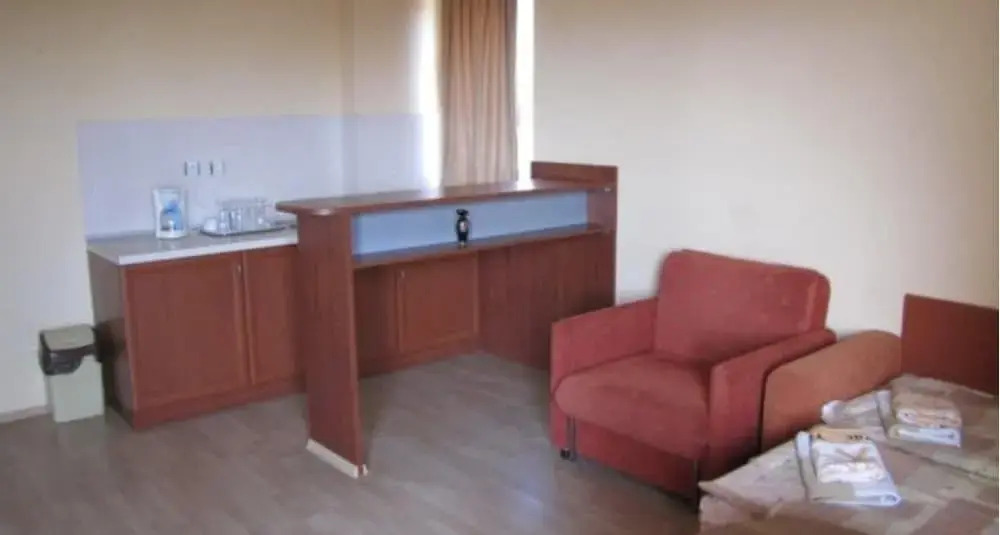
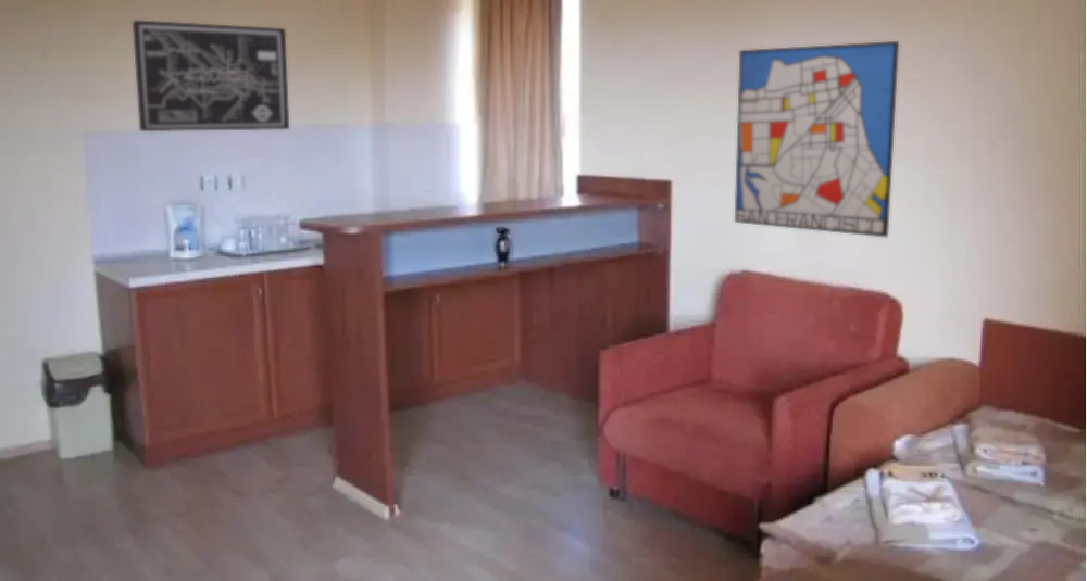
+ wall art (214, 77)
+ wall art (810, 139)
